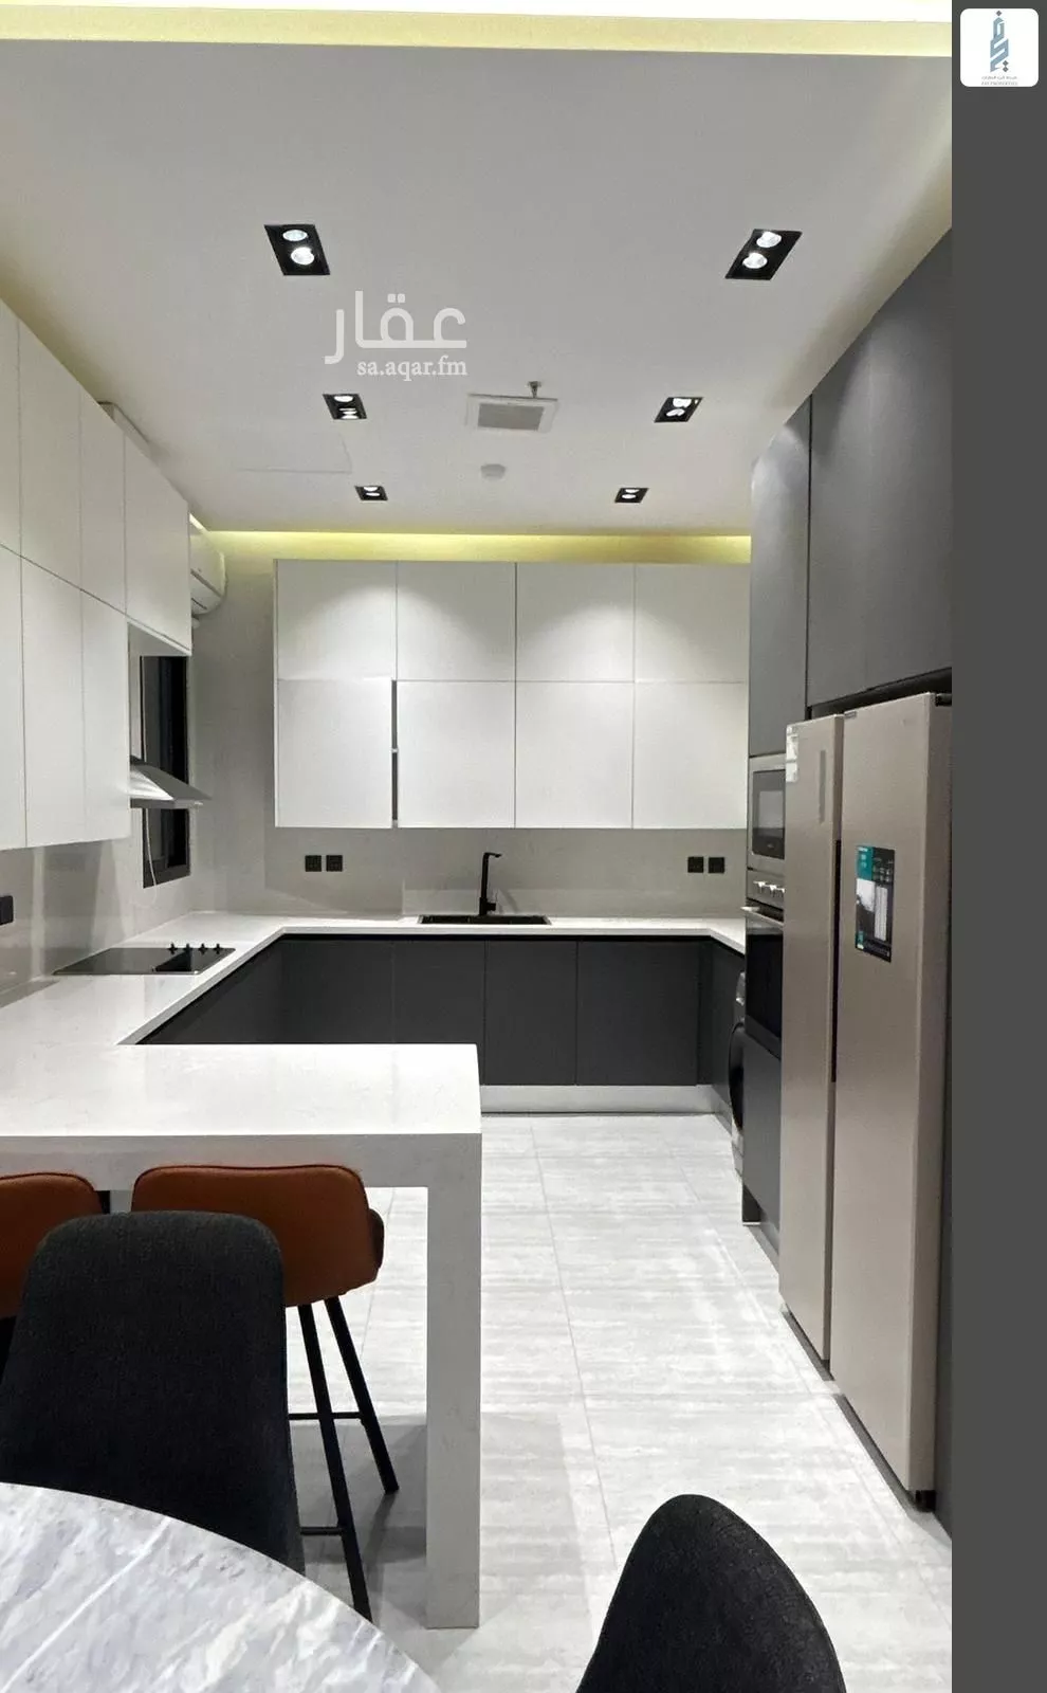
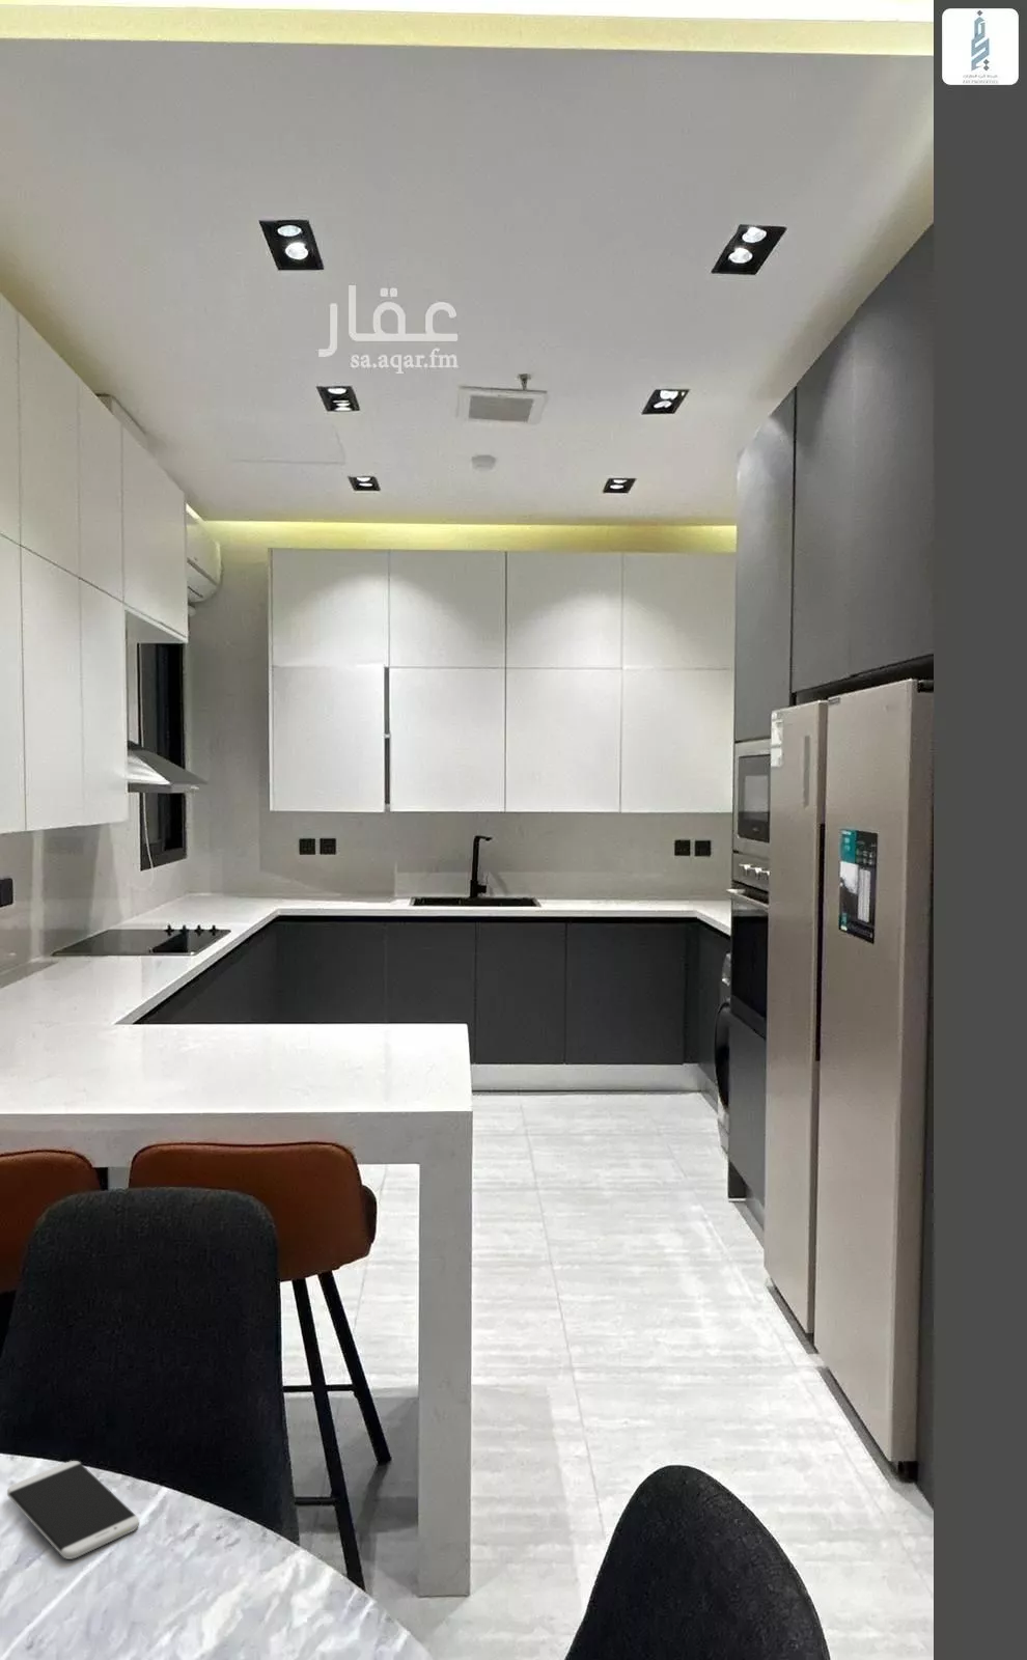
+ smartphone (71, 1506)
